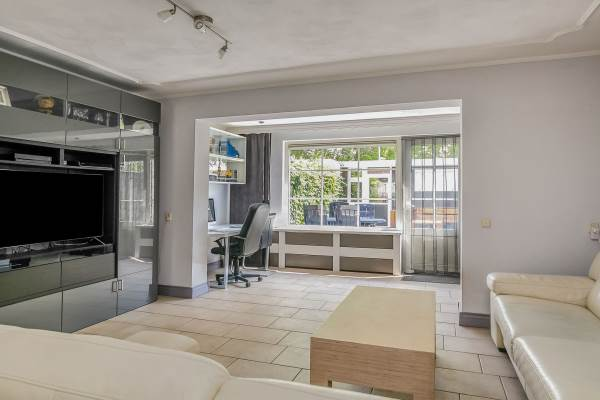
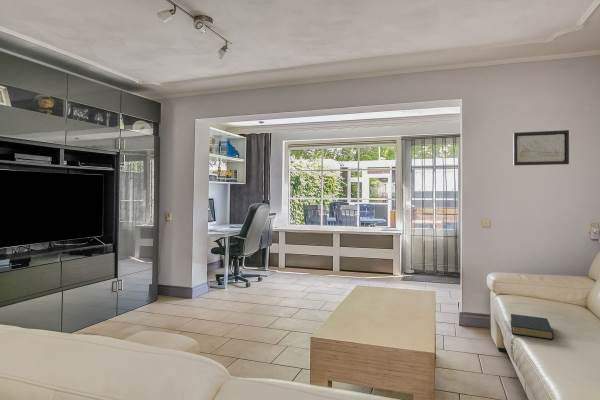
+ wall art (540, 148)
+ hardback book (530, 325)
